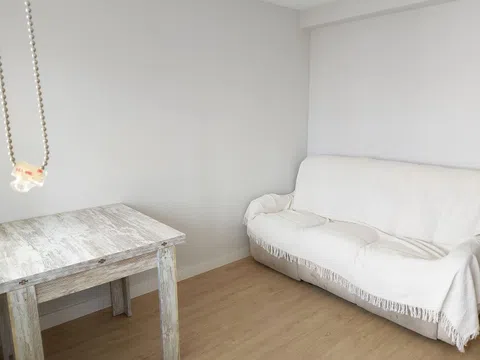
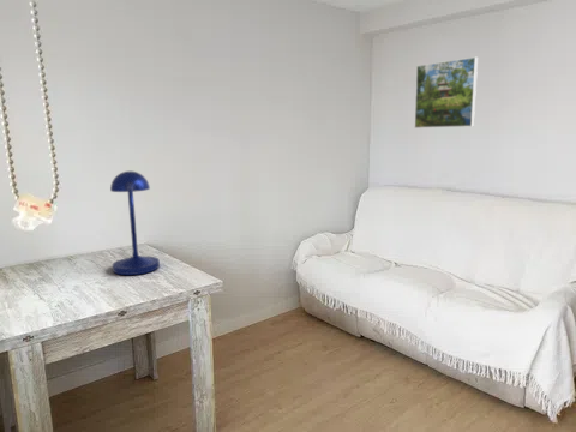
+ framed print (444, 95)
+ desk lamp (132, 218)
